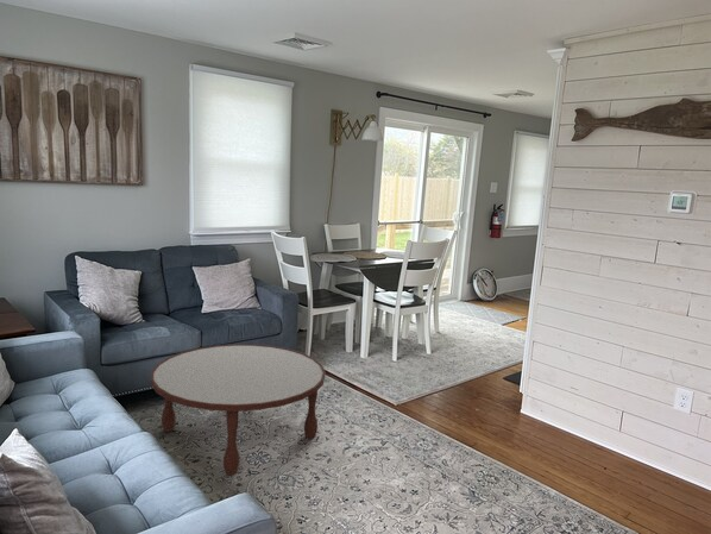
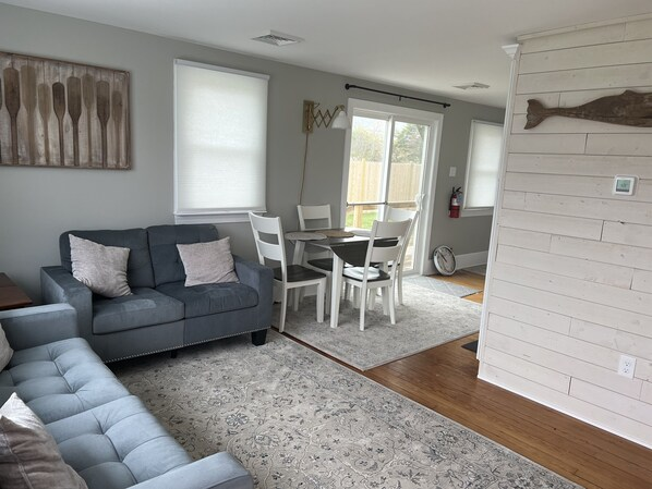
- coffee table (240, 401)
